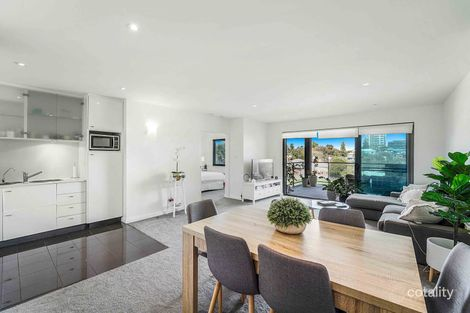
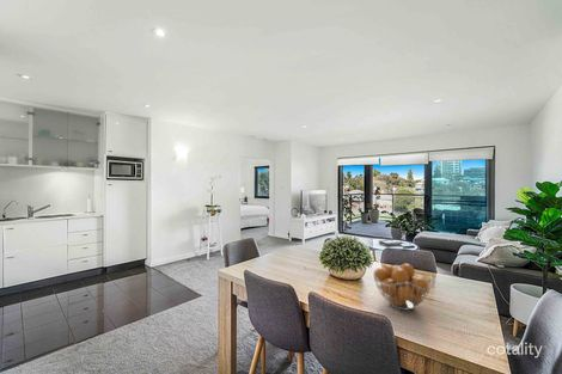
+ fruit basket (401, 284)
